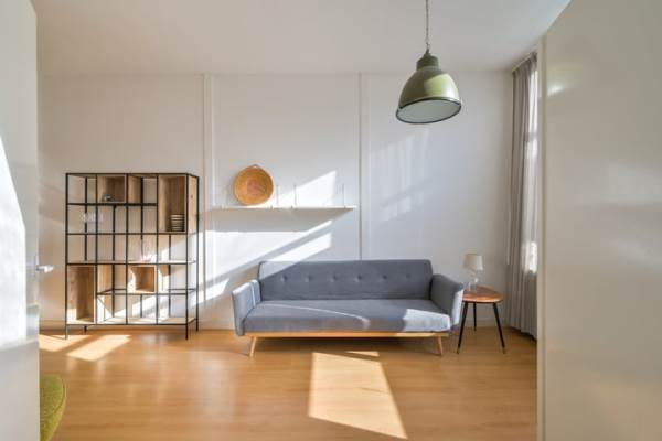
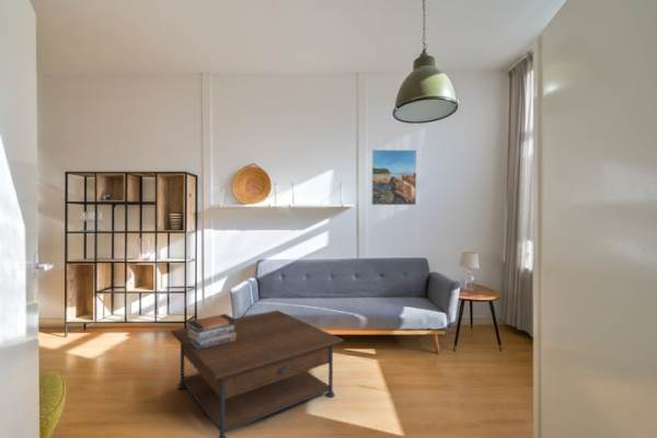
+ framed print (393, 177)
+ coffee table (254, 362)
+ book stack (211, 330)
